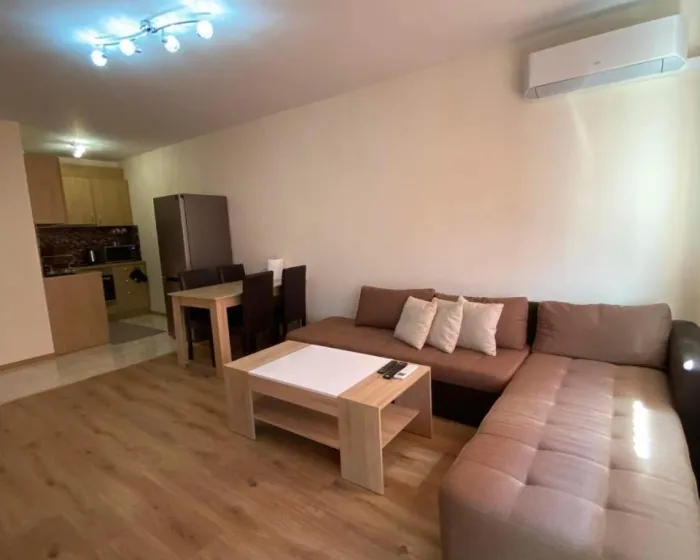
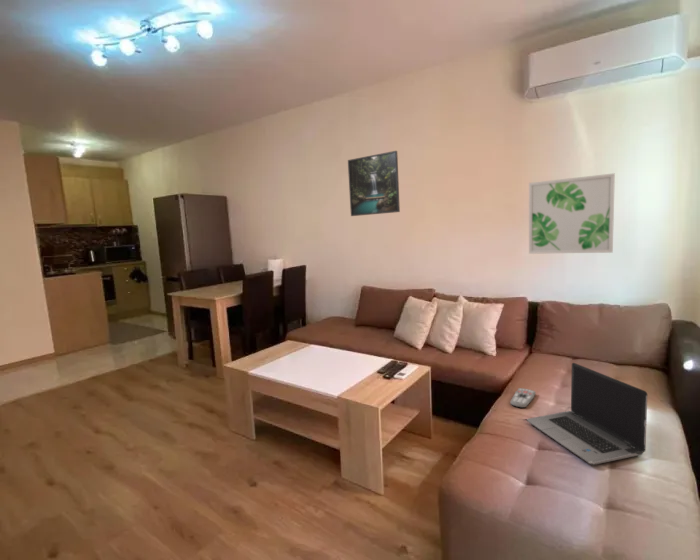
+ wall art (569, 216)
+ laptop computer (580, 409)
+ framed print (372, 185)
+ remote control (522, 398)
